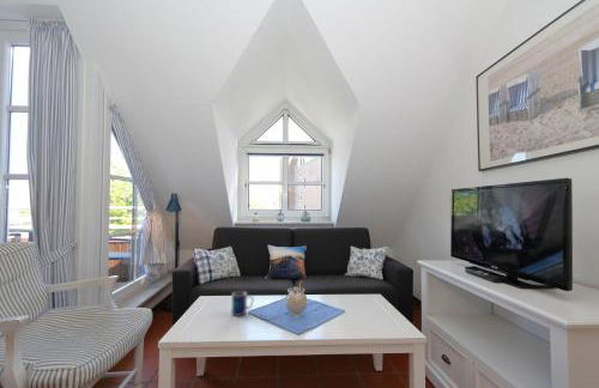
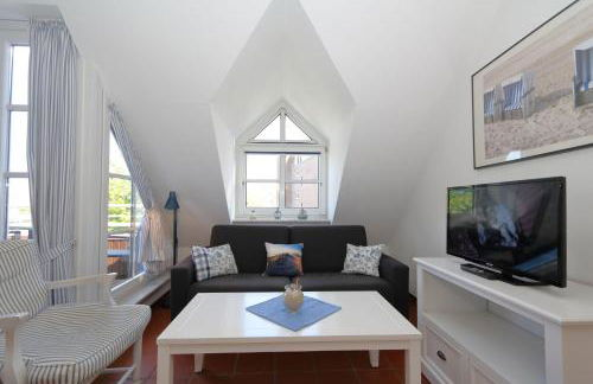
- mug (242, 303)
